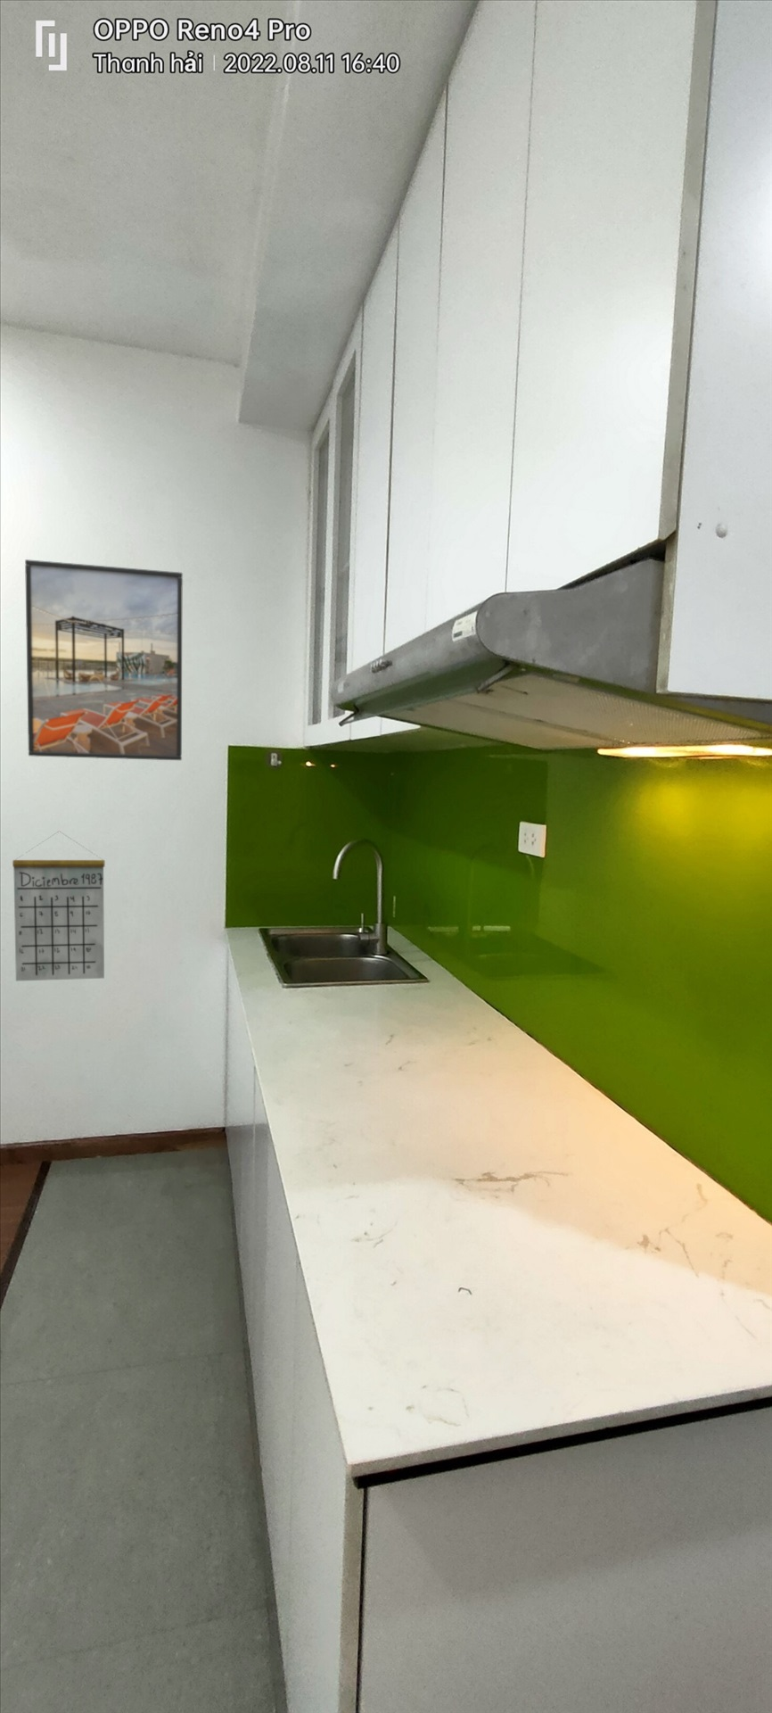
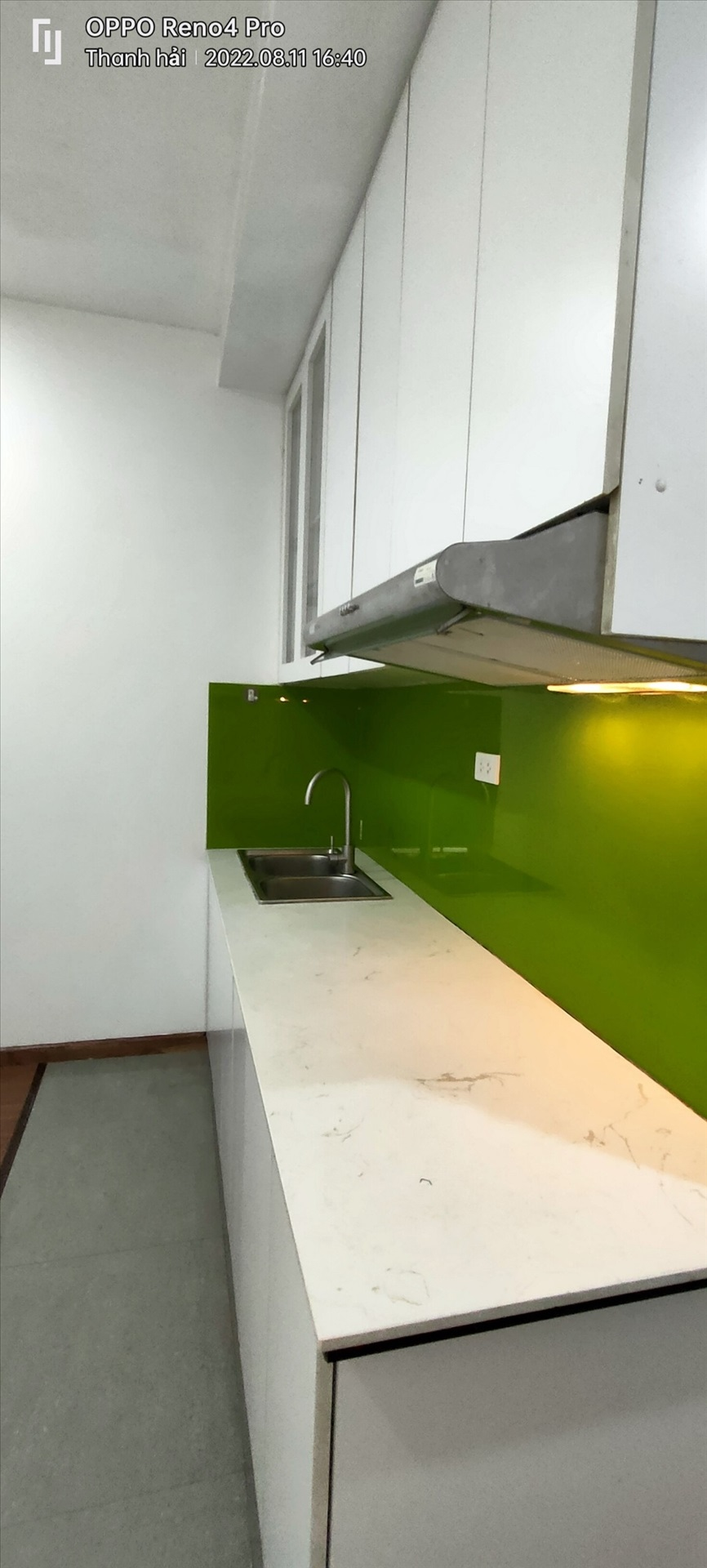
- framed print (106, 663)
- calendar (60, 906)
